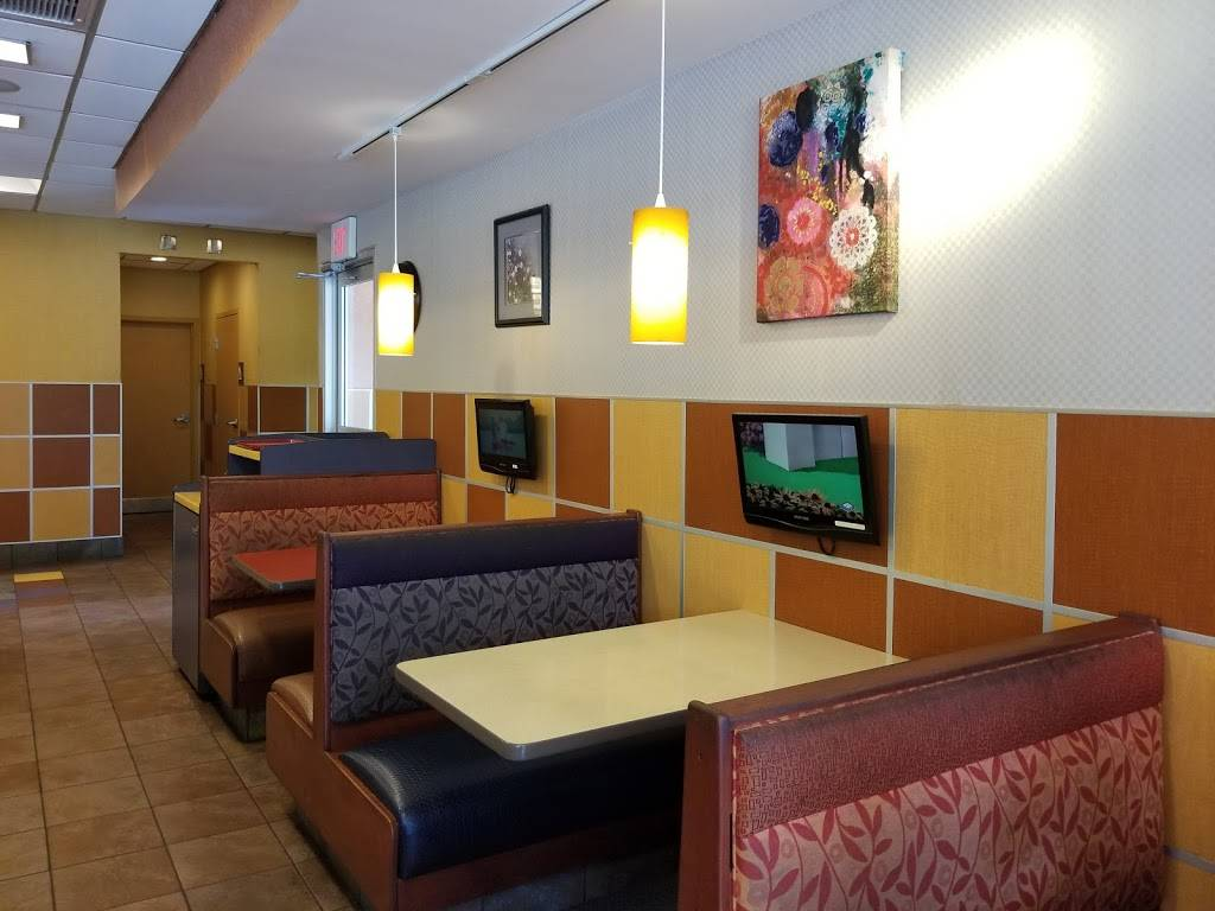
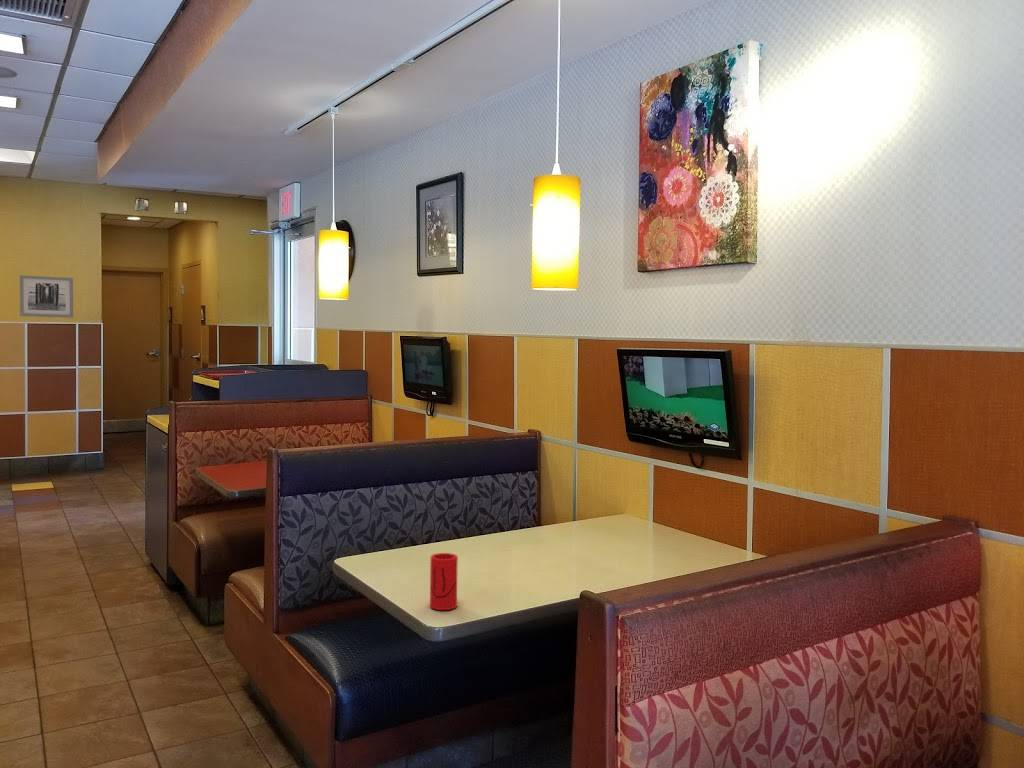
+ wall art (46, 296)
+ cup (443, 581)
